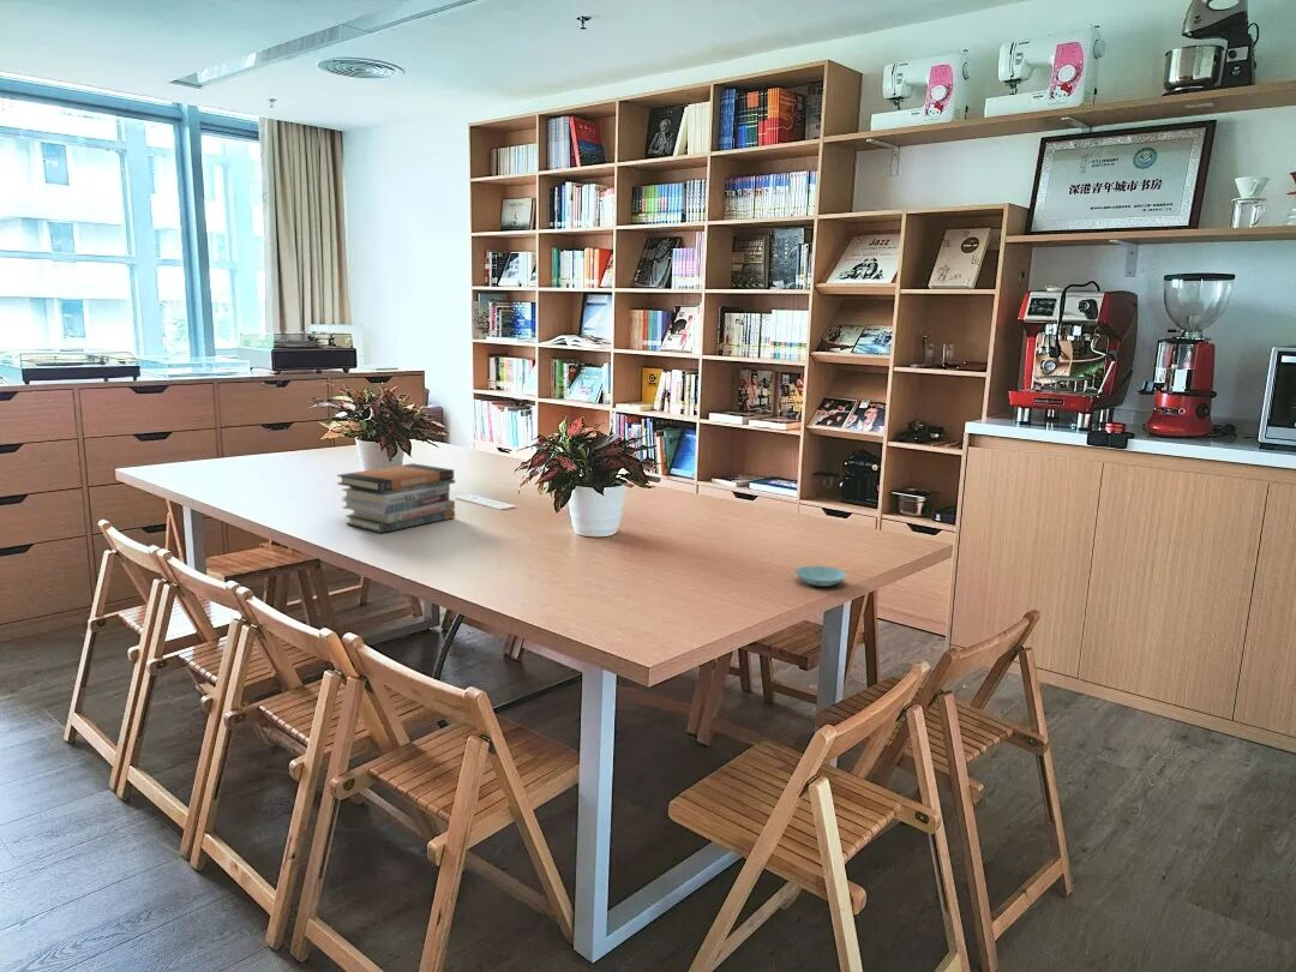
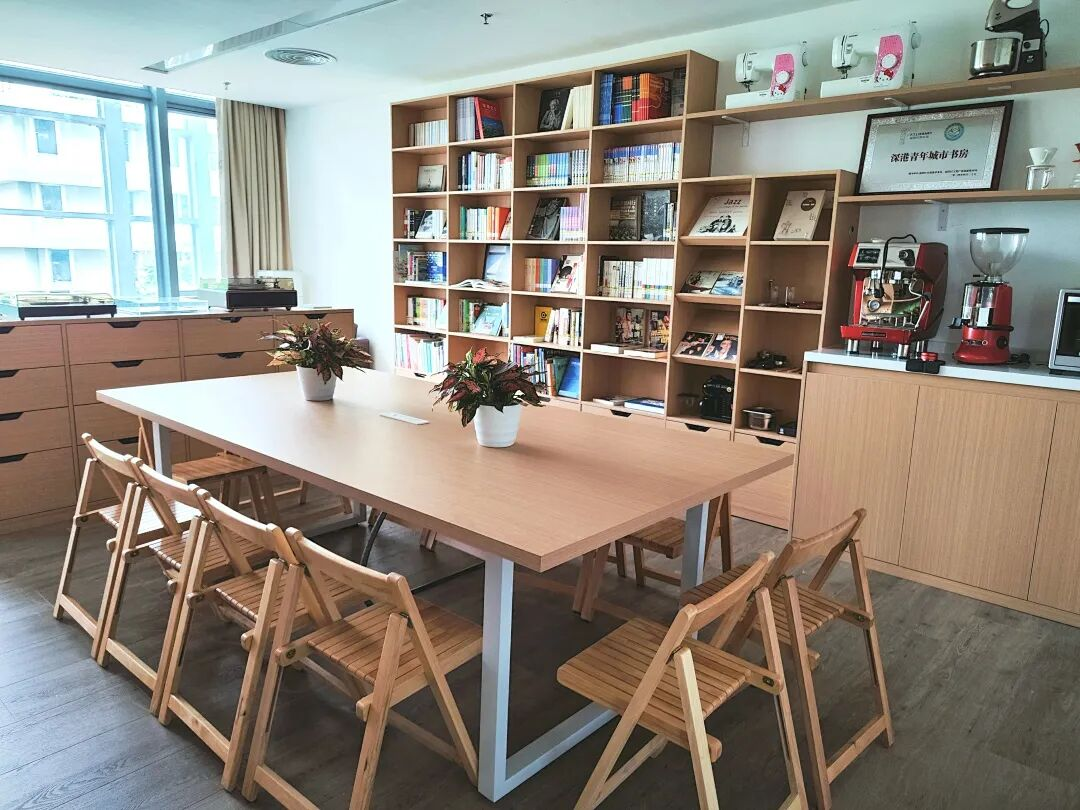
- book stack (398, 497)
- saucer (820, 577)
